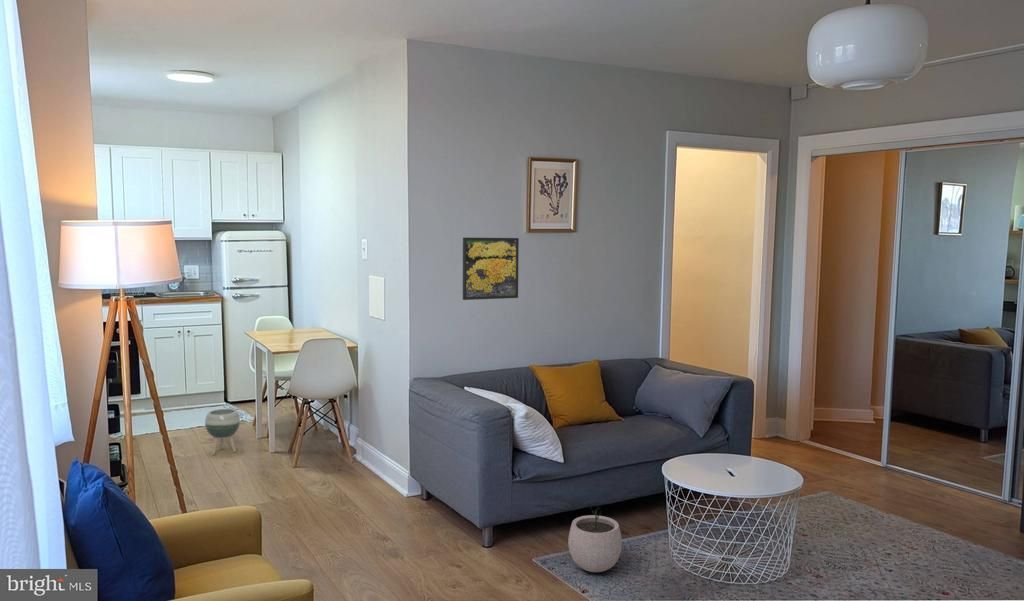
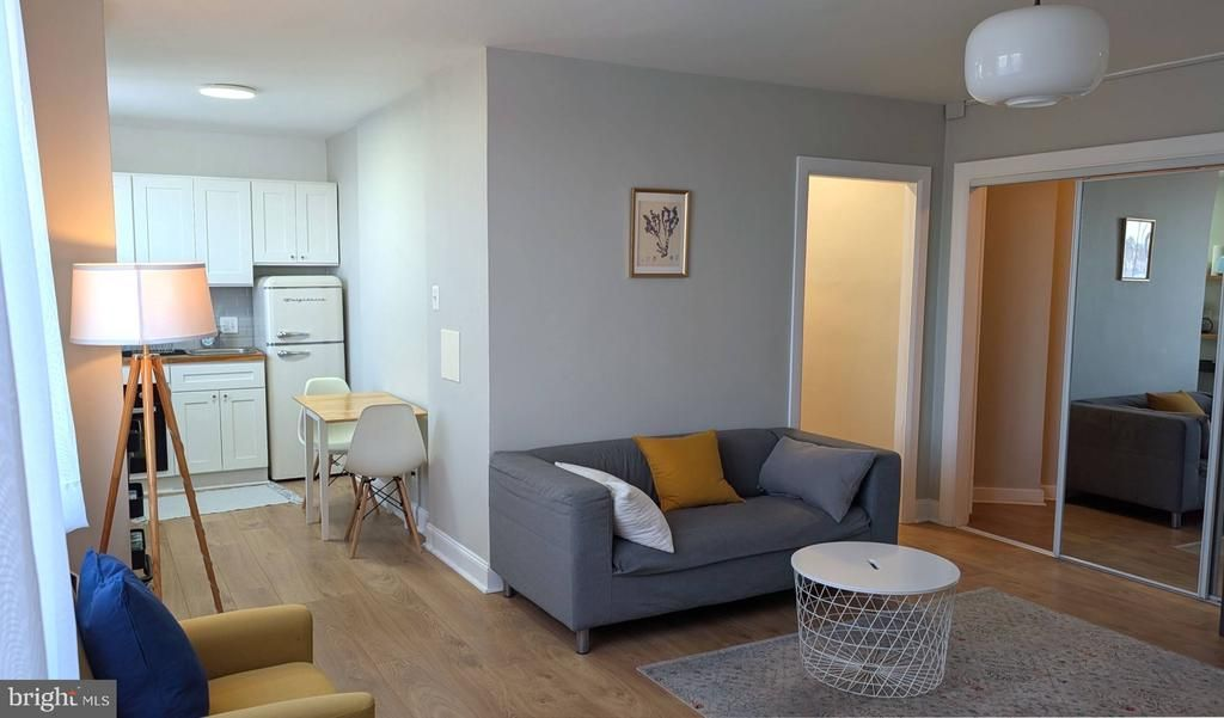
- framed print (491, 268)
- plant pot (595, 536)
- planter (222, 431)
